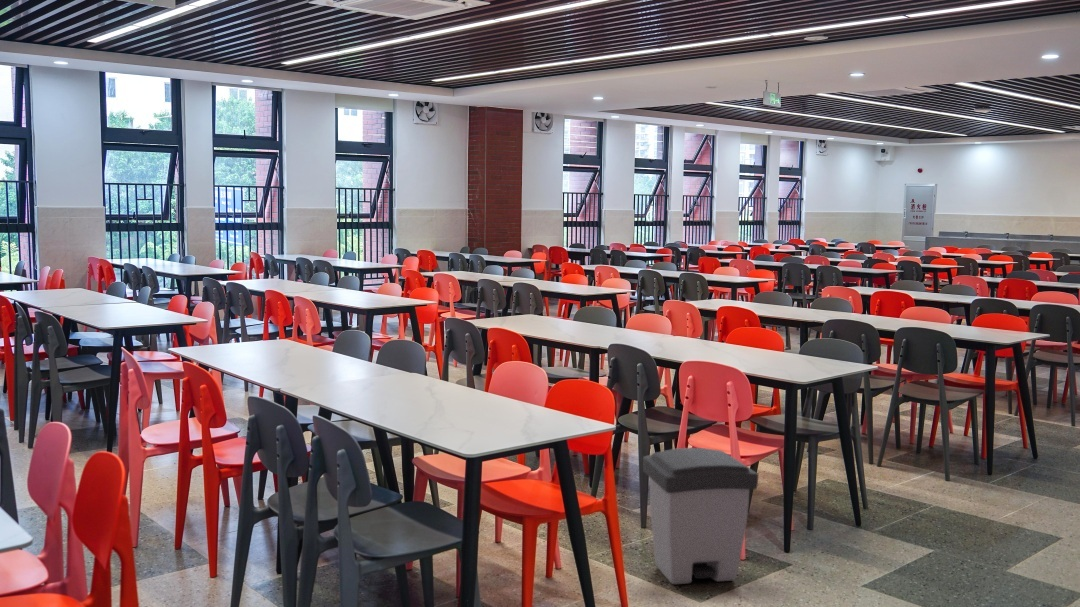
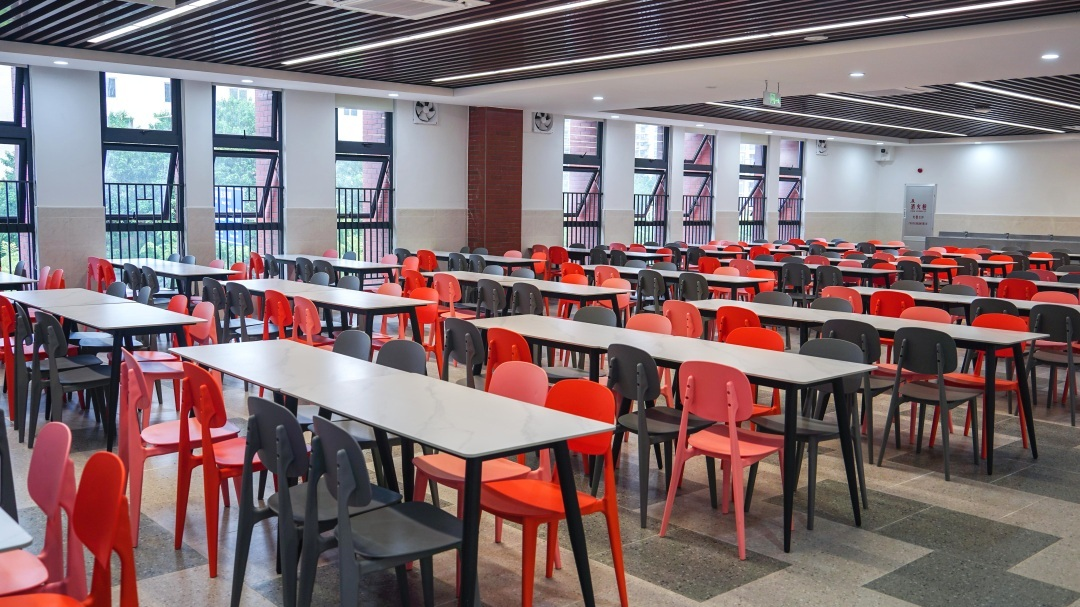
- trash can (696, 514)
